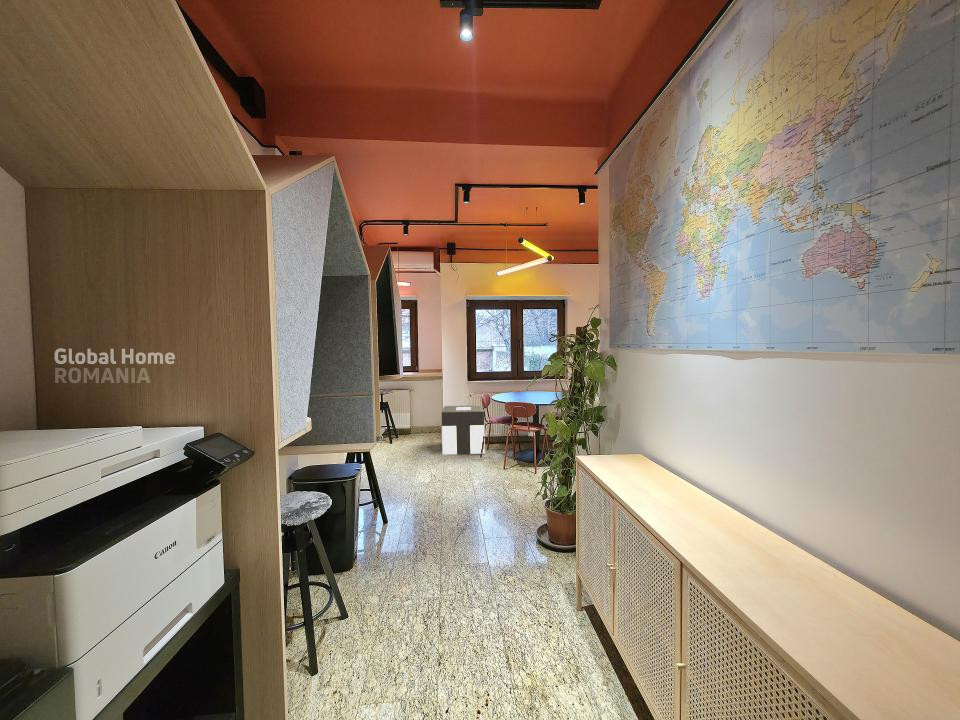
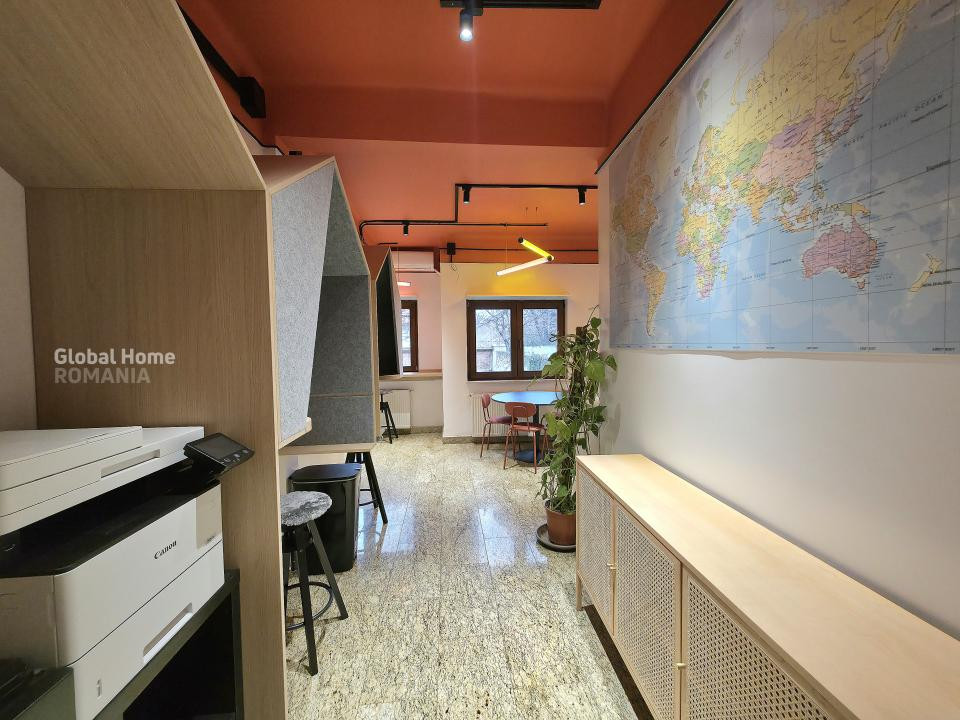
- trash can (463, 428)
